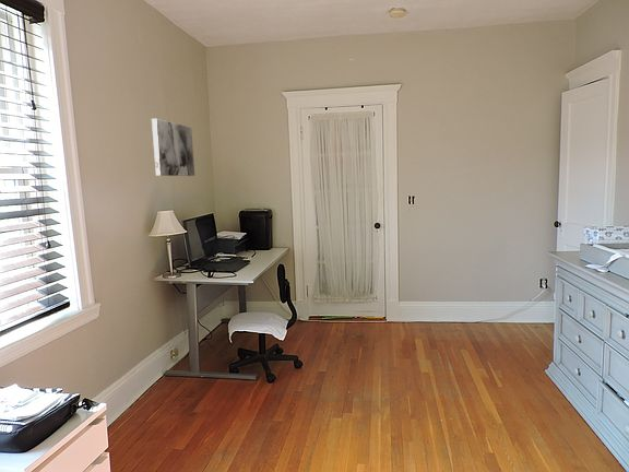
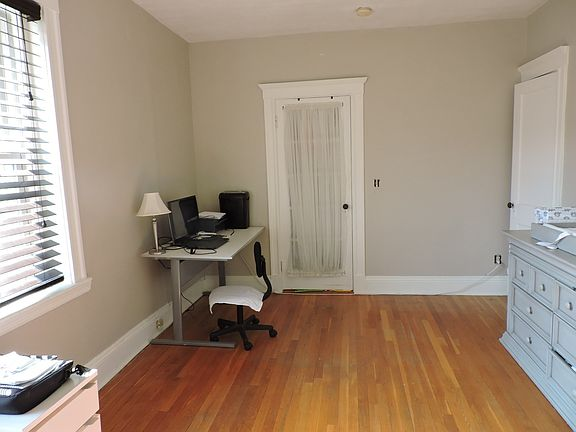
- wall art (175, 150)
